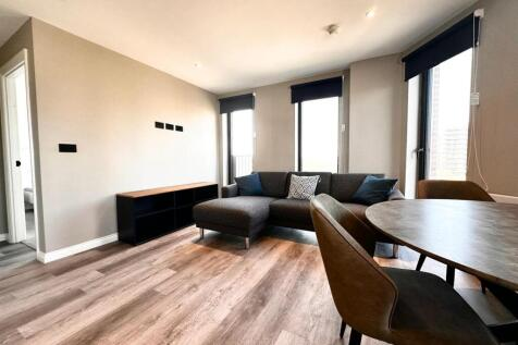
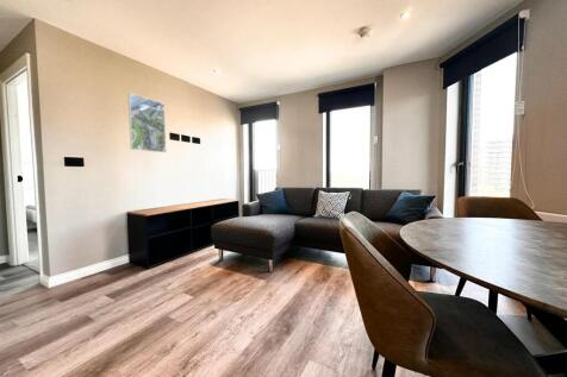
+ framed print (148, 125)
